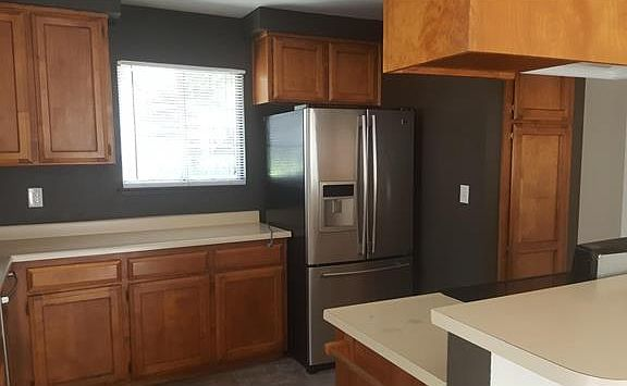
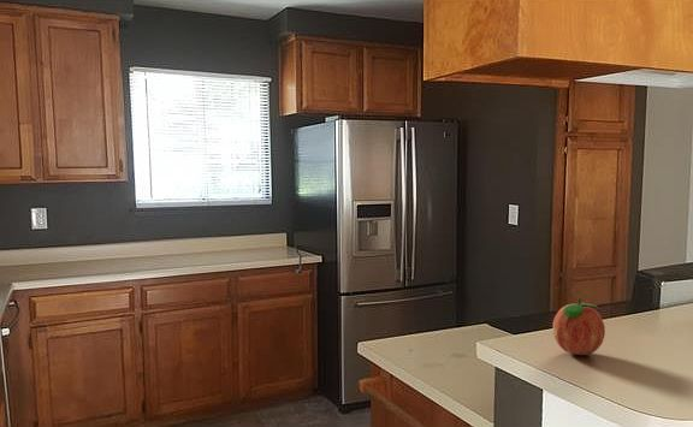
+ fruit (579, 325)
